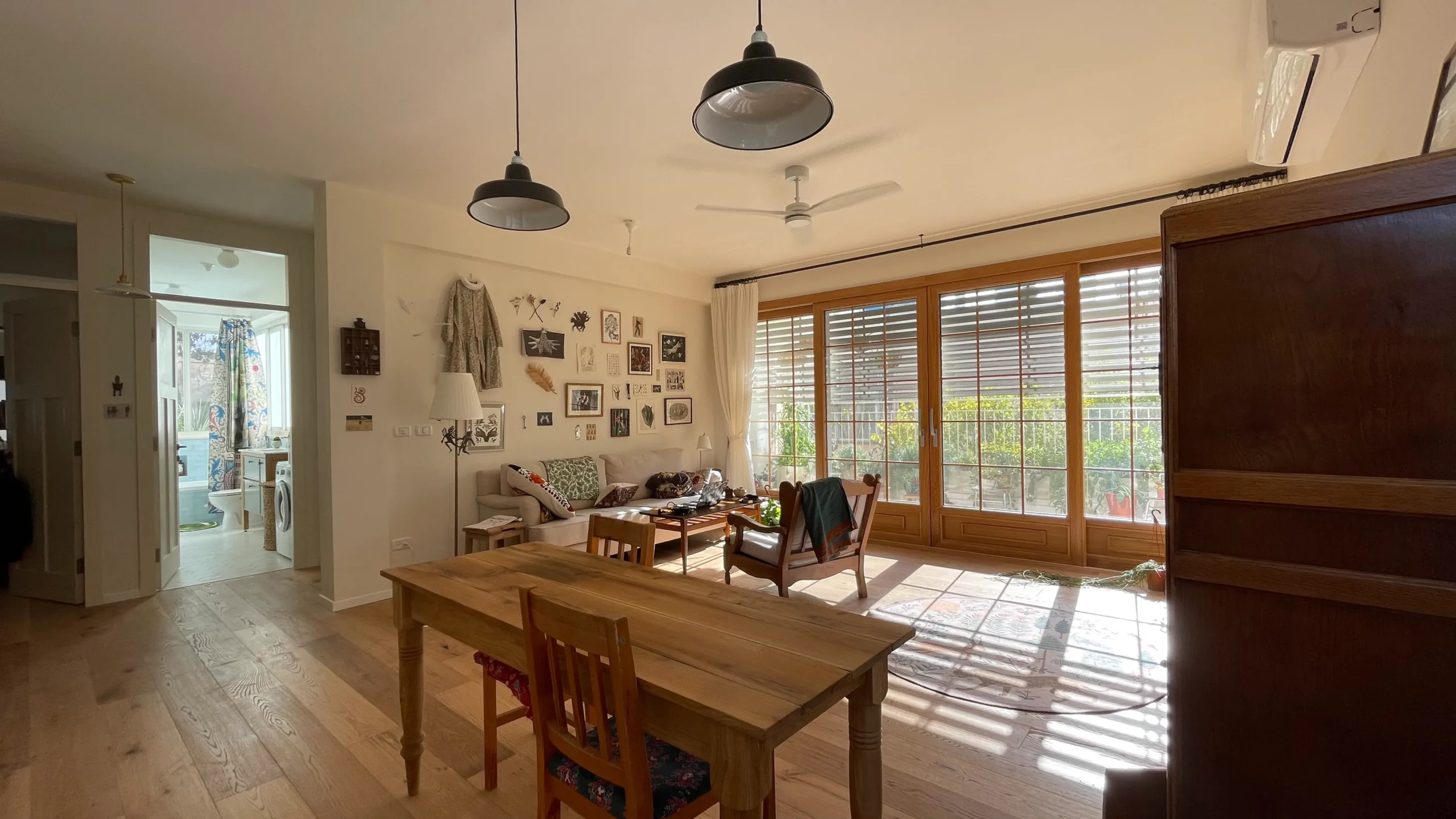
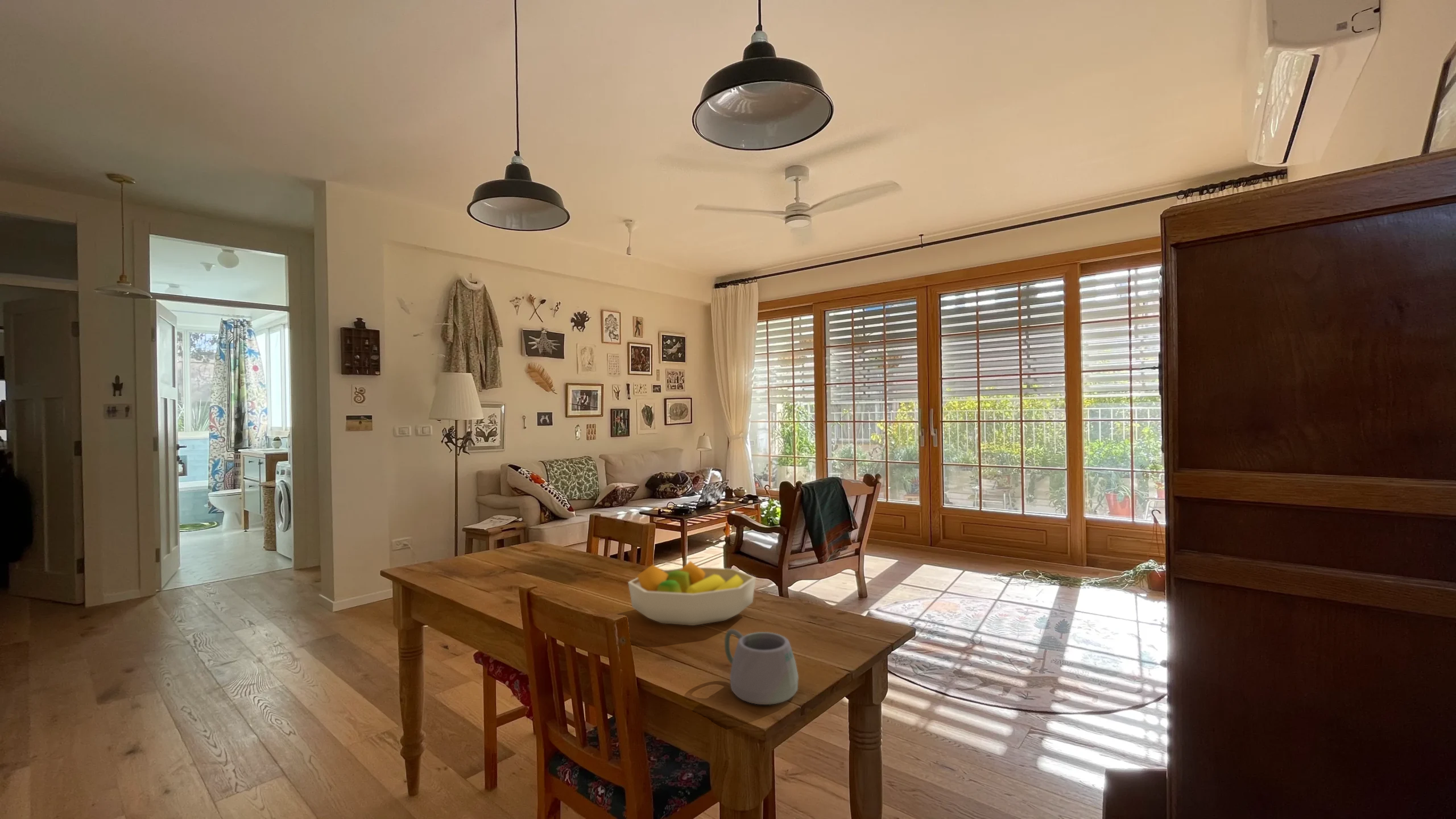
+ fruit bowl (692, 589)
+ mug (761, 659)
